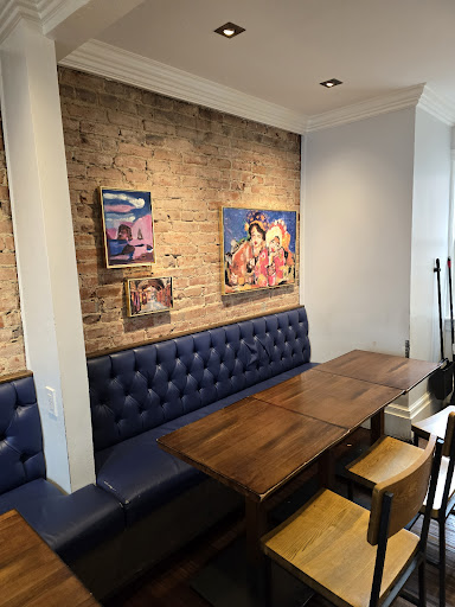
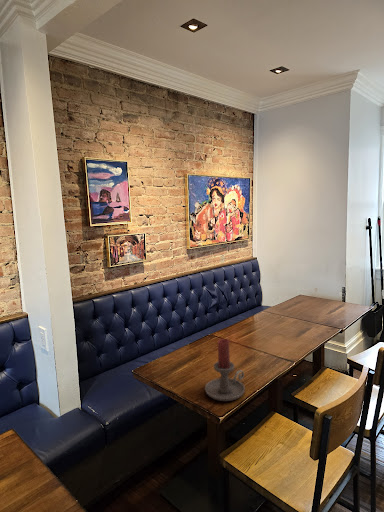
+ candle holder (227, 363)
